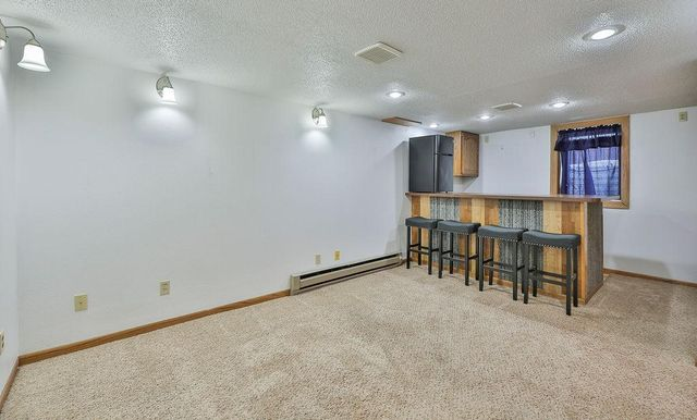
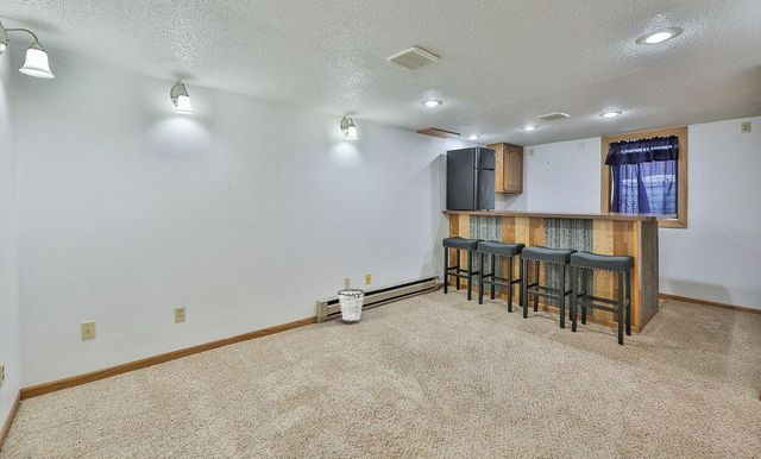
+ wastebasket (351, 306)
